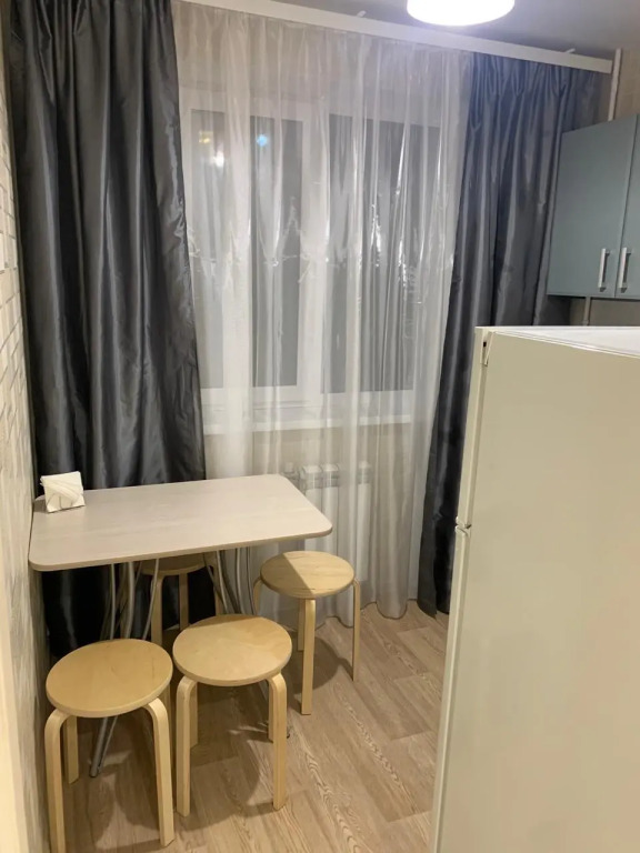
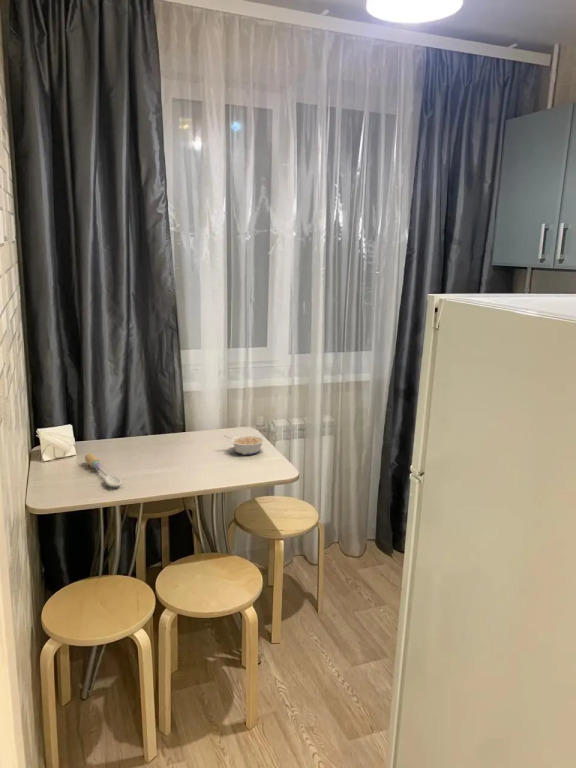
+ spoon (102, 470)
+ legume (246, 444)
